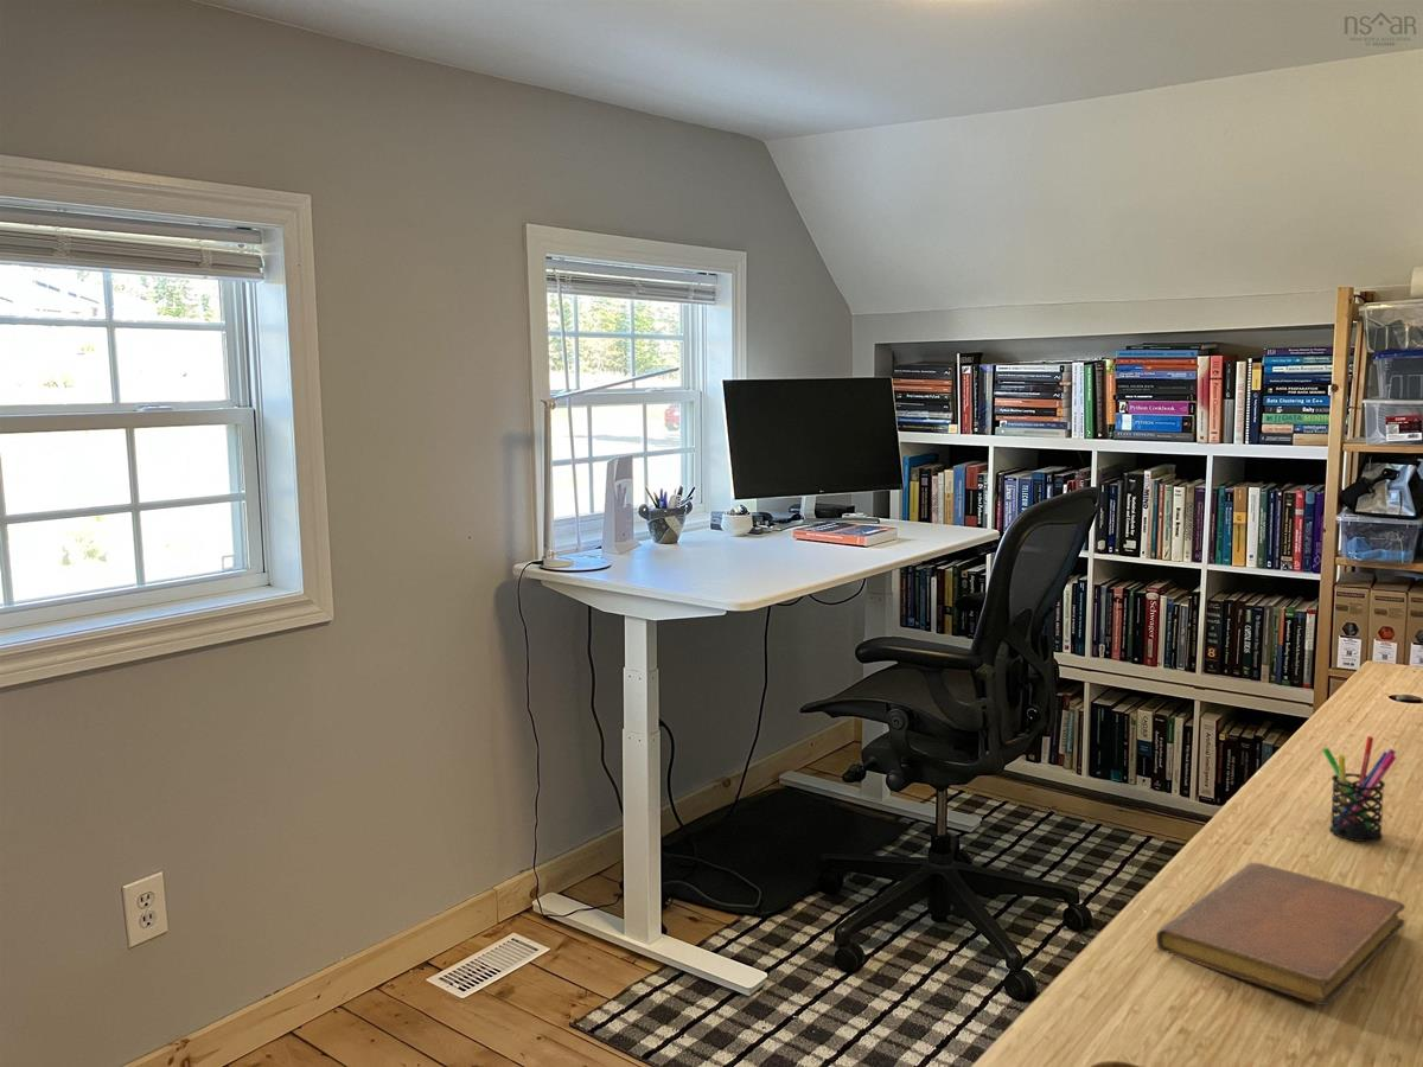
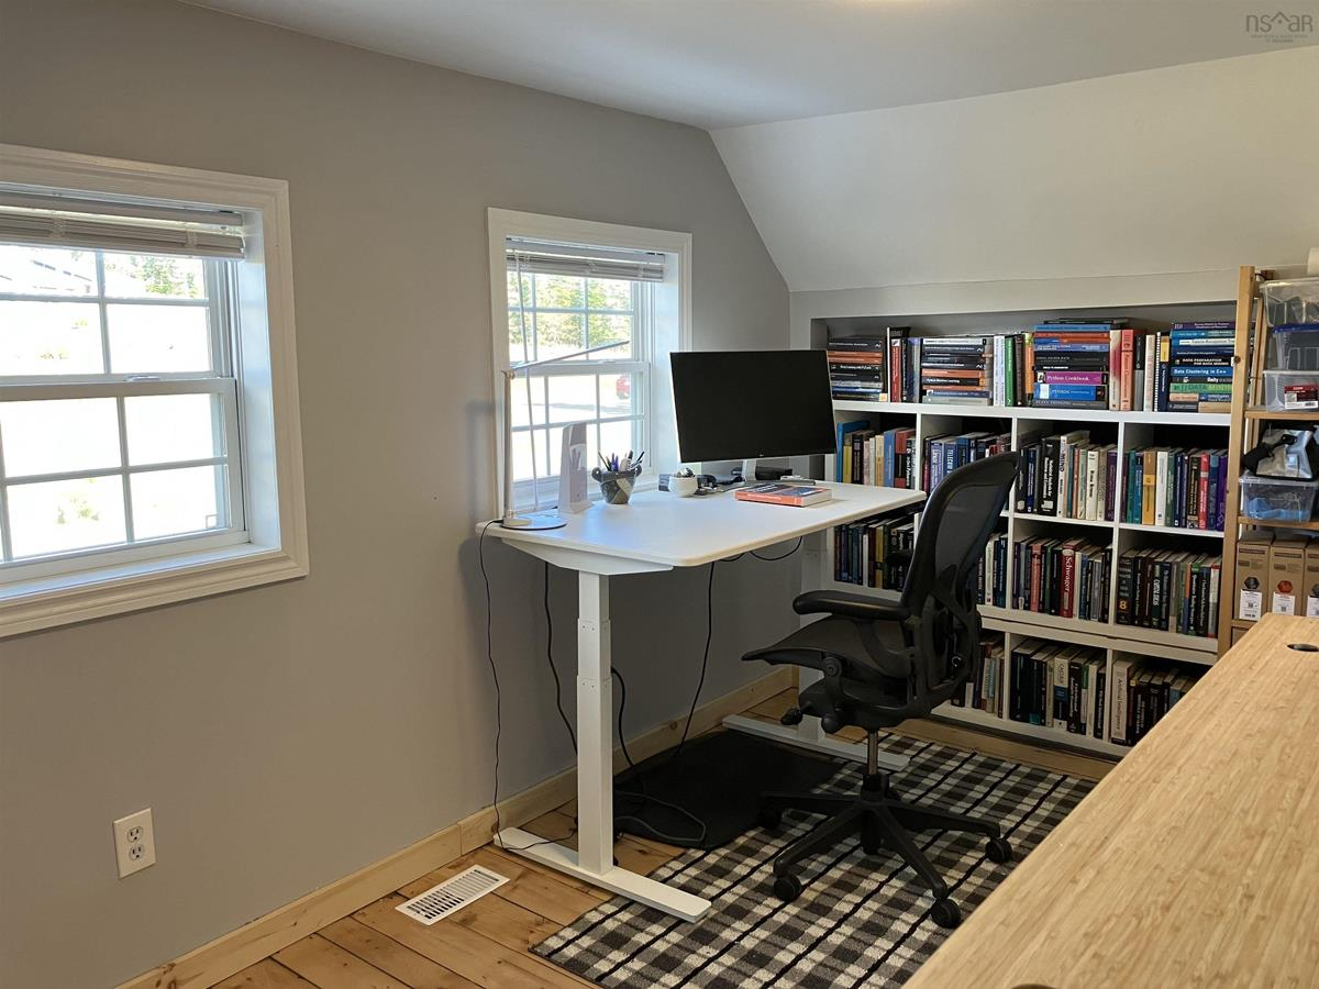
- pen holder (1353, 785)
- notebook (1283, 925)
